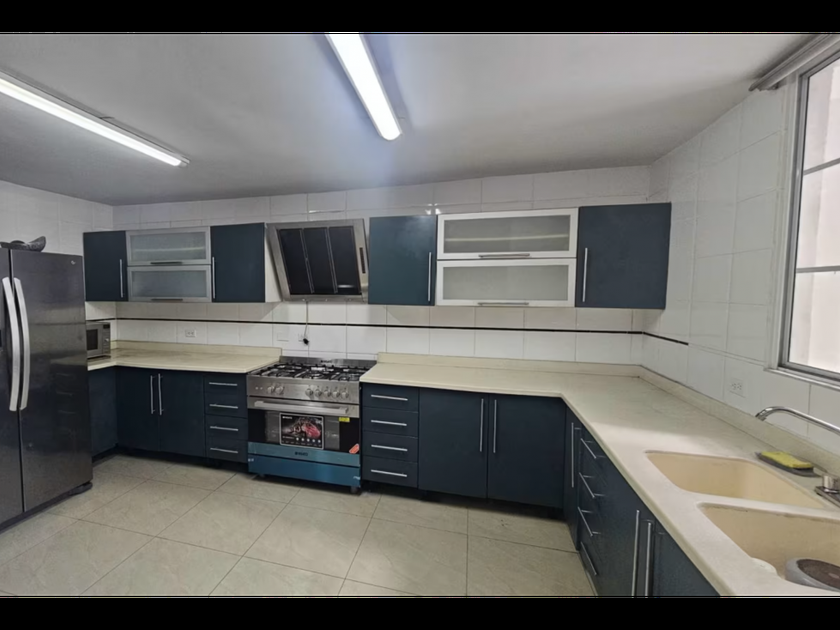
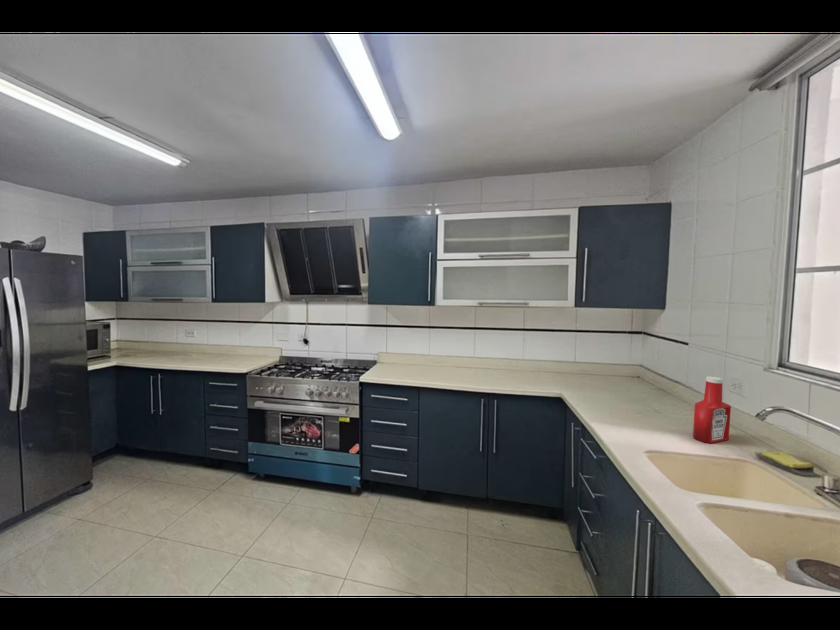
+ soap bottle (712, 408)
